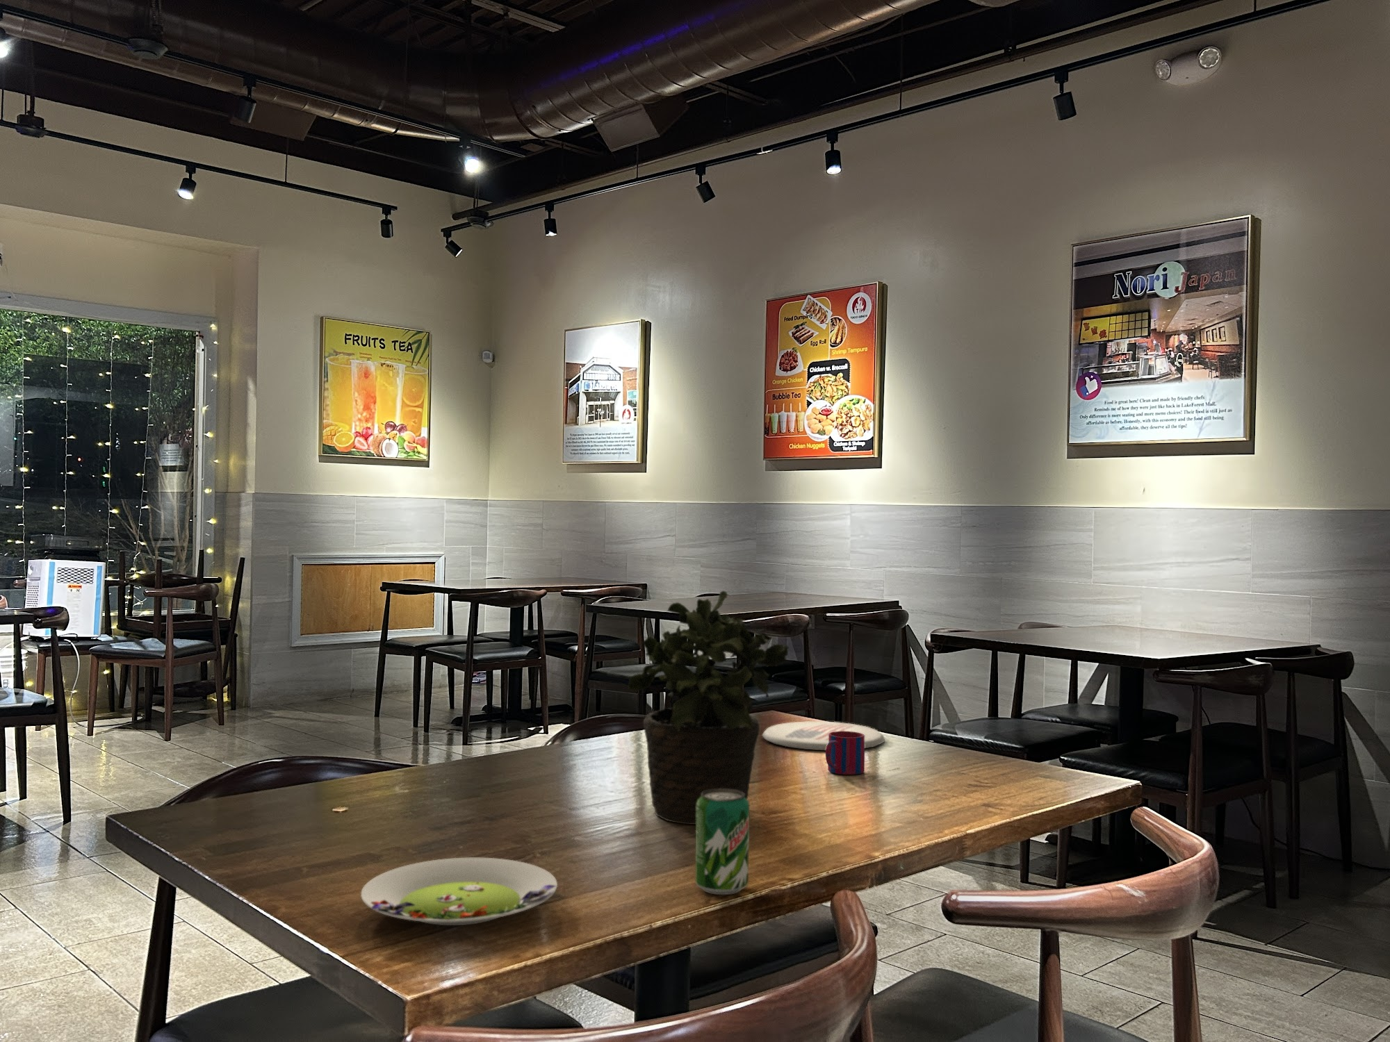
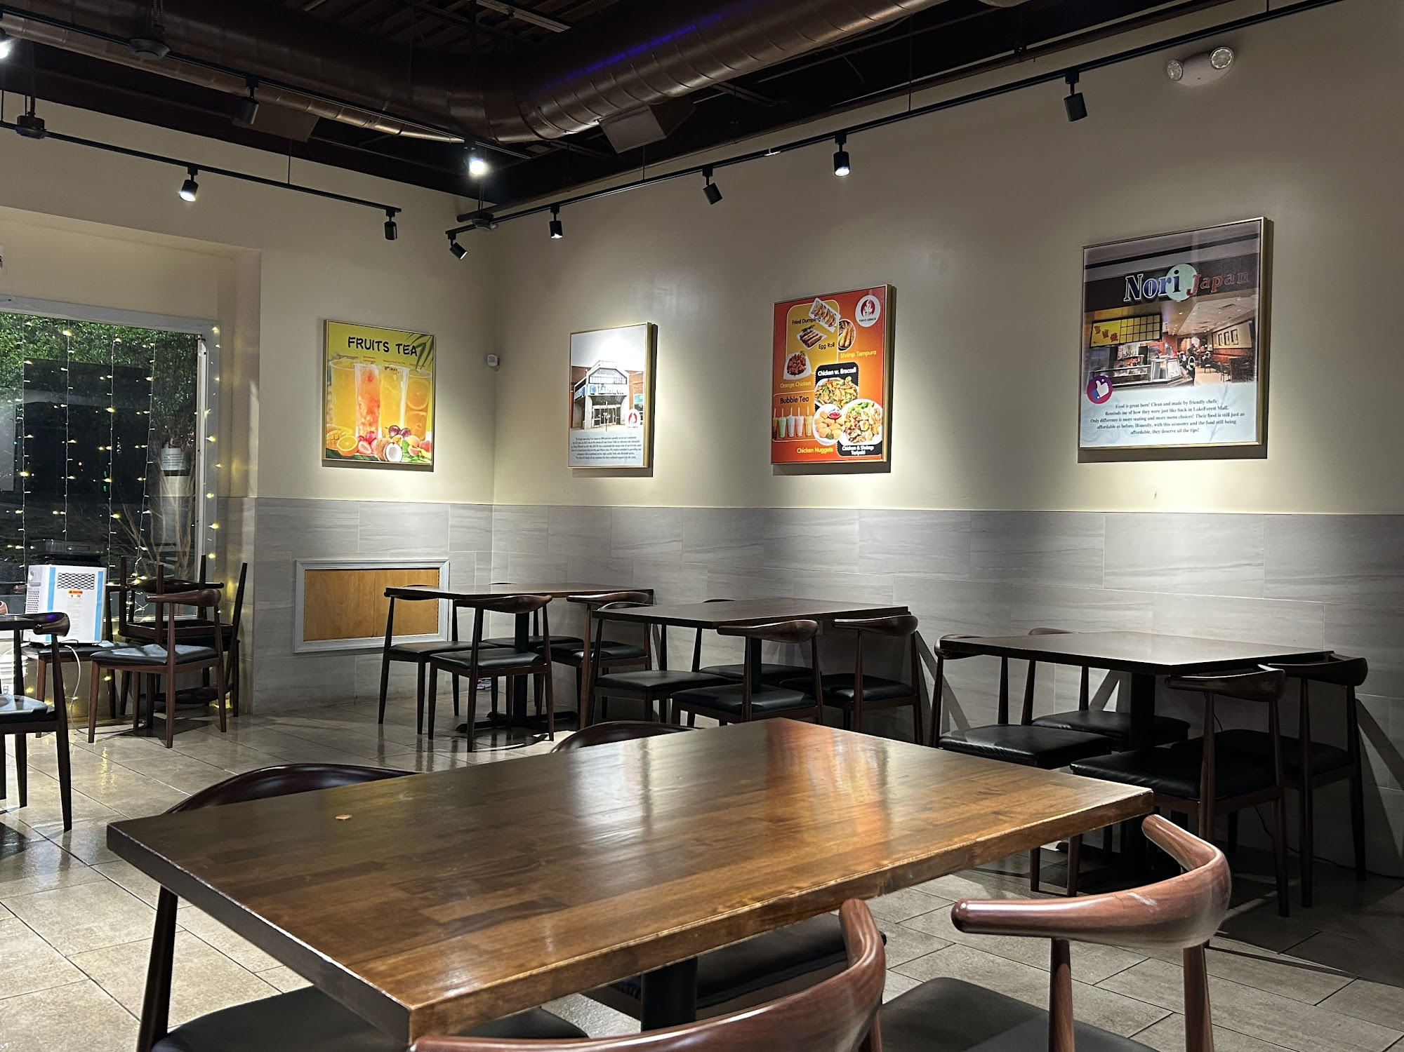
- mug (841, 754)
- salad plate (460, 892)
- plate (823, 733)
- beverage can (722, 842)
- potted plant (709, 702)
